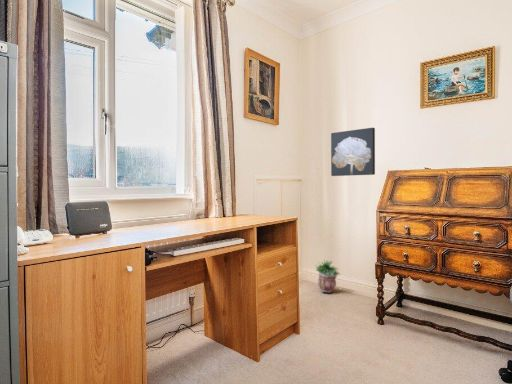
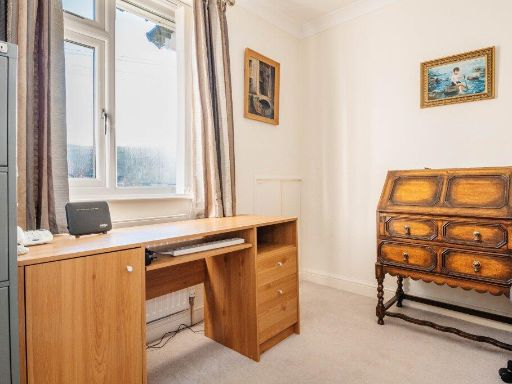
- potted plant (327, 275)
- wall art (352, 153)
